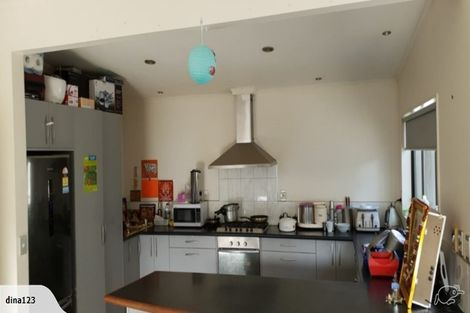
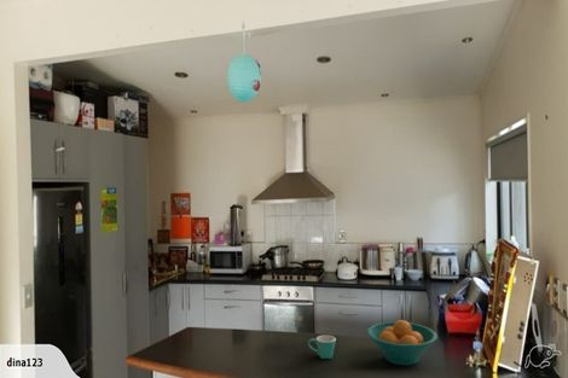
+ fruit bowl (401, 339)
+ mug (321, 347)
